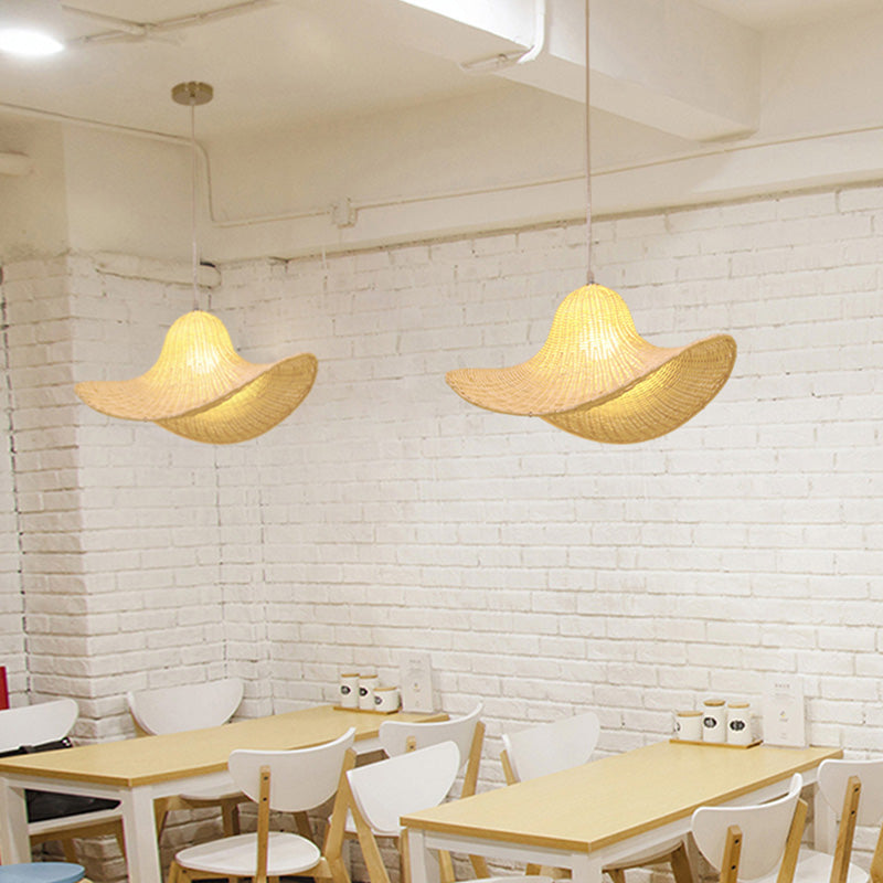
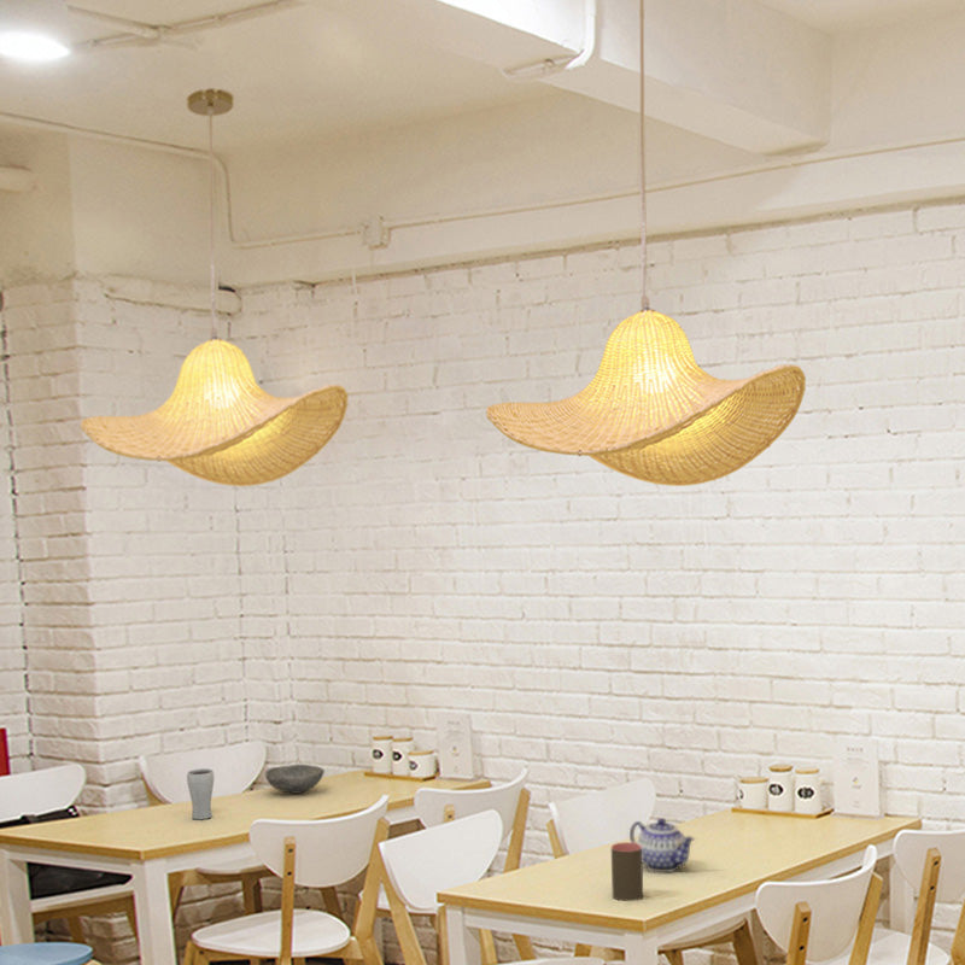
+ drinking glass (200, 794)
+ cup (626, 871)
+ bowl (294, 780)
+ teapot (661, 842)
